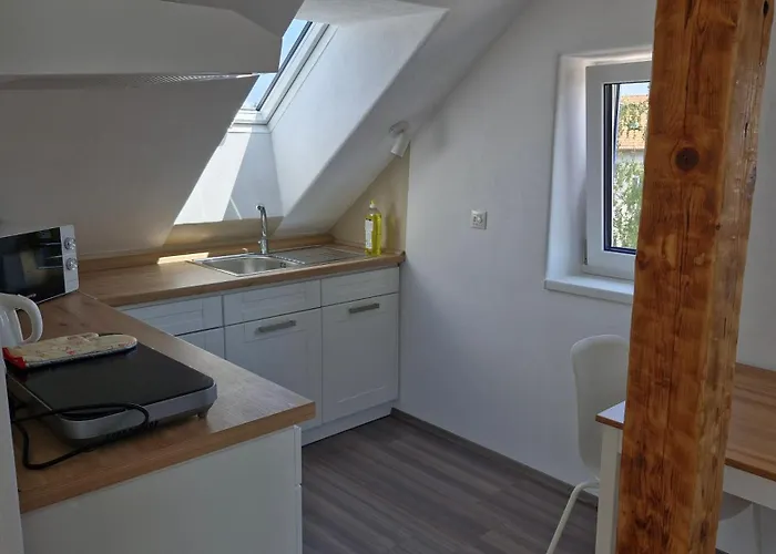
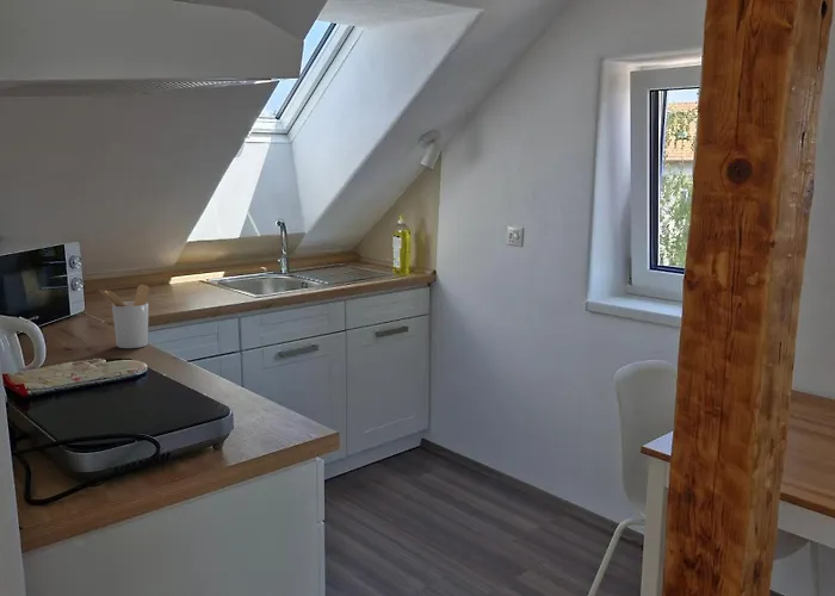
+ utensil holder (124, 316)
